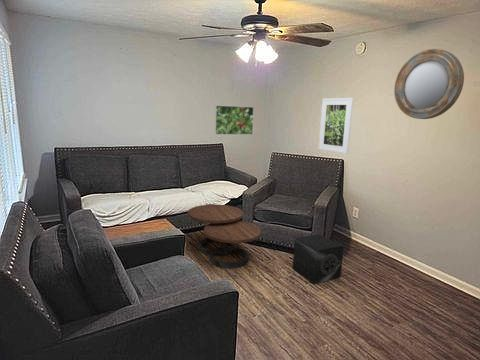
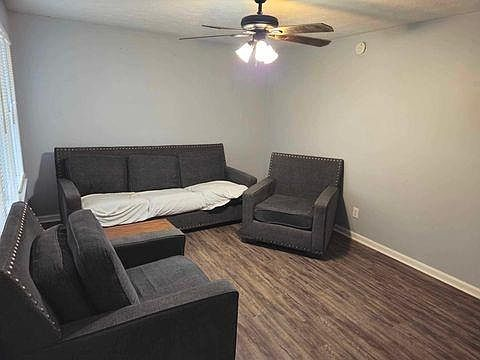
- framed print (334, 125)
- home mirror (425, 84)
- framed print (234, 120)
- coffee table (222, 234)
- speaker (317, 257)
